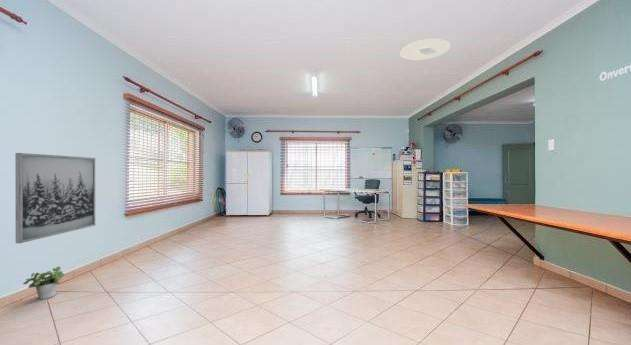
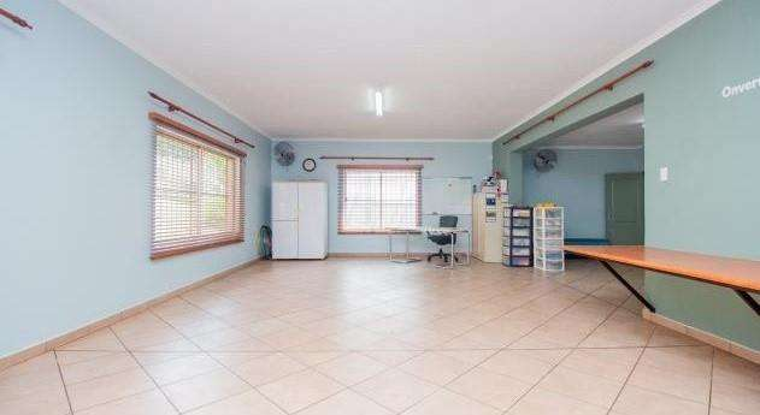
- wall art (61, 194)
- potted plant (46, 283)
- ceiling light (424, 48)
